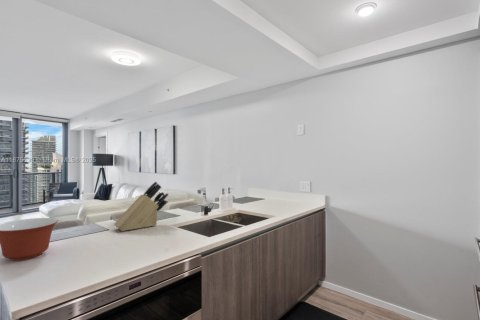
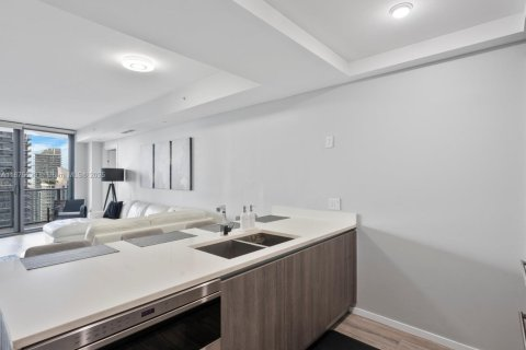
- knife block (142, 204)
- mixing bowl (26, 239)
